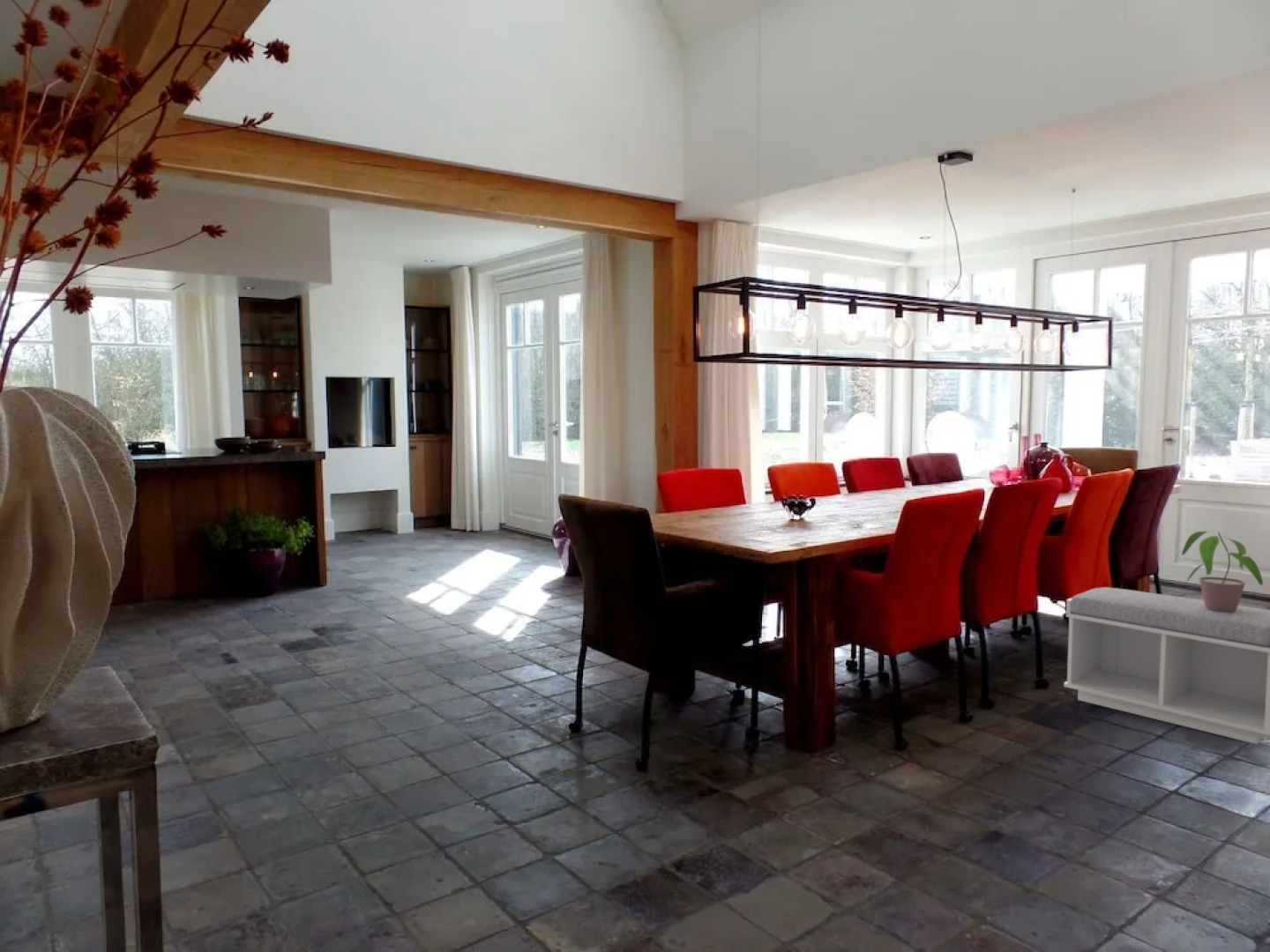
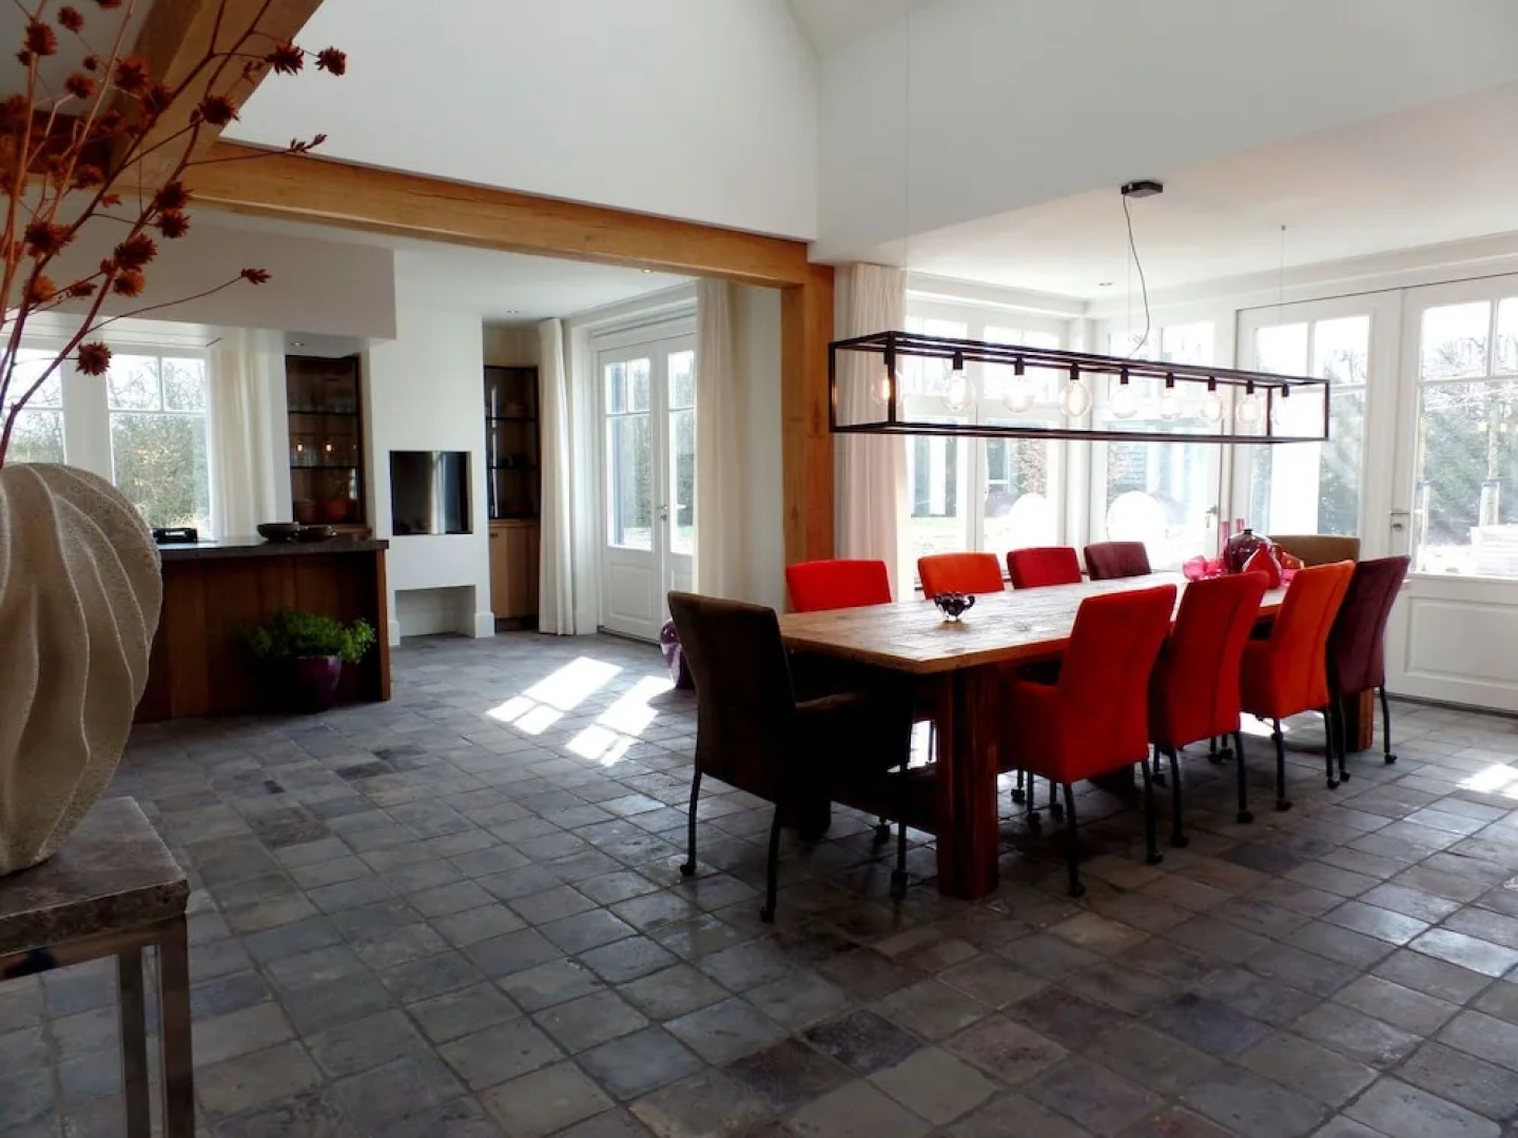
- potted plant (1226, 572)
- bench (1176, 657)
